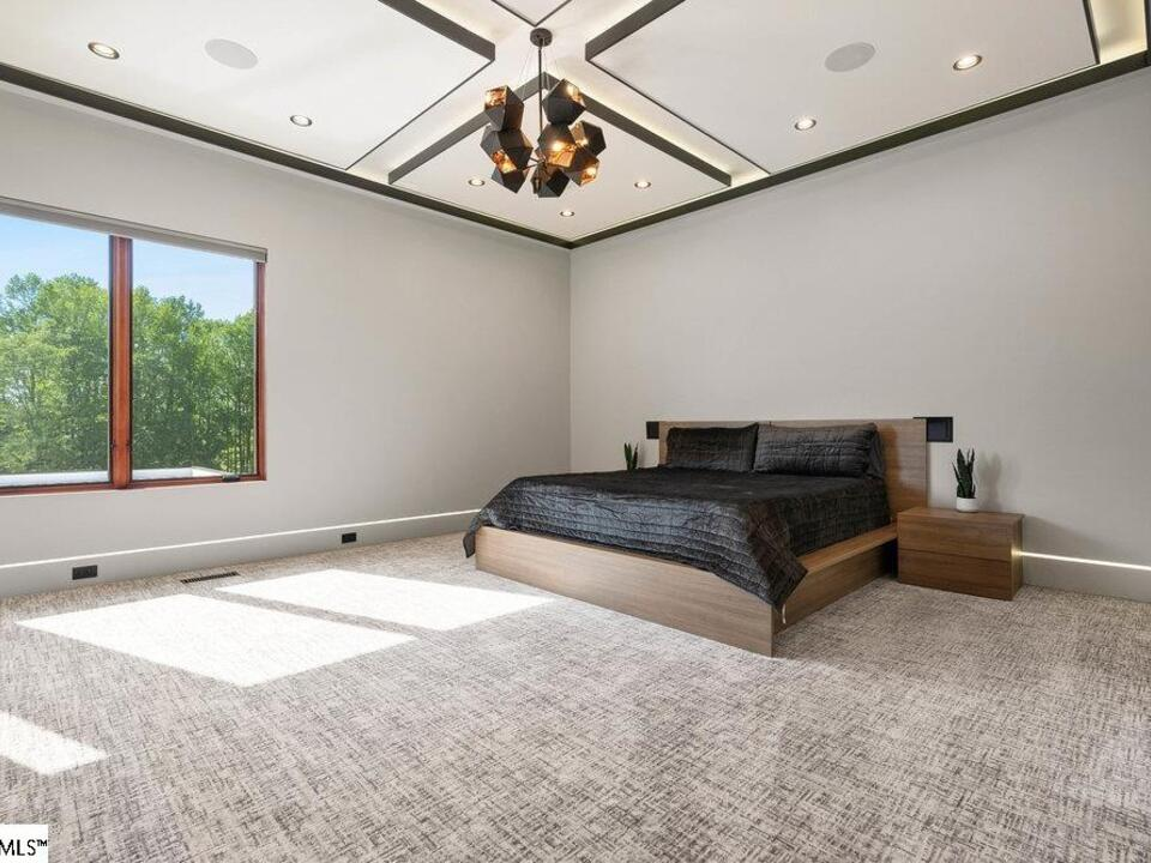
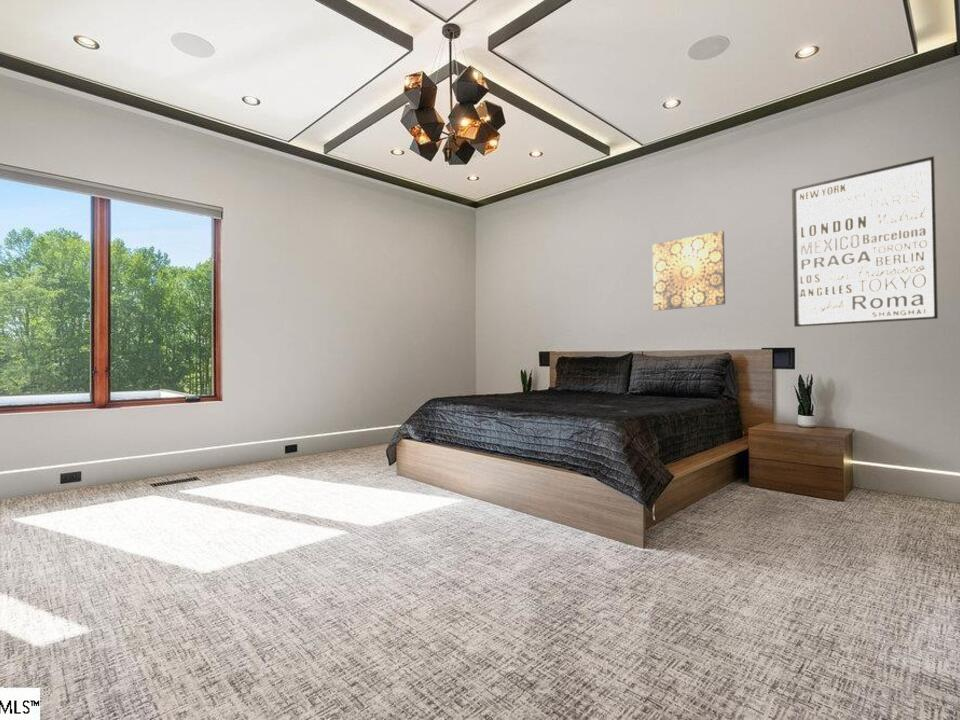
+ wall art (687, 272)
+ wall art (858, 248)
